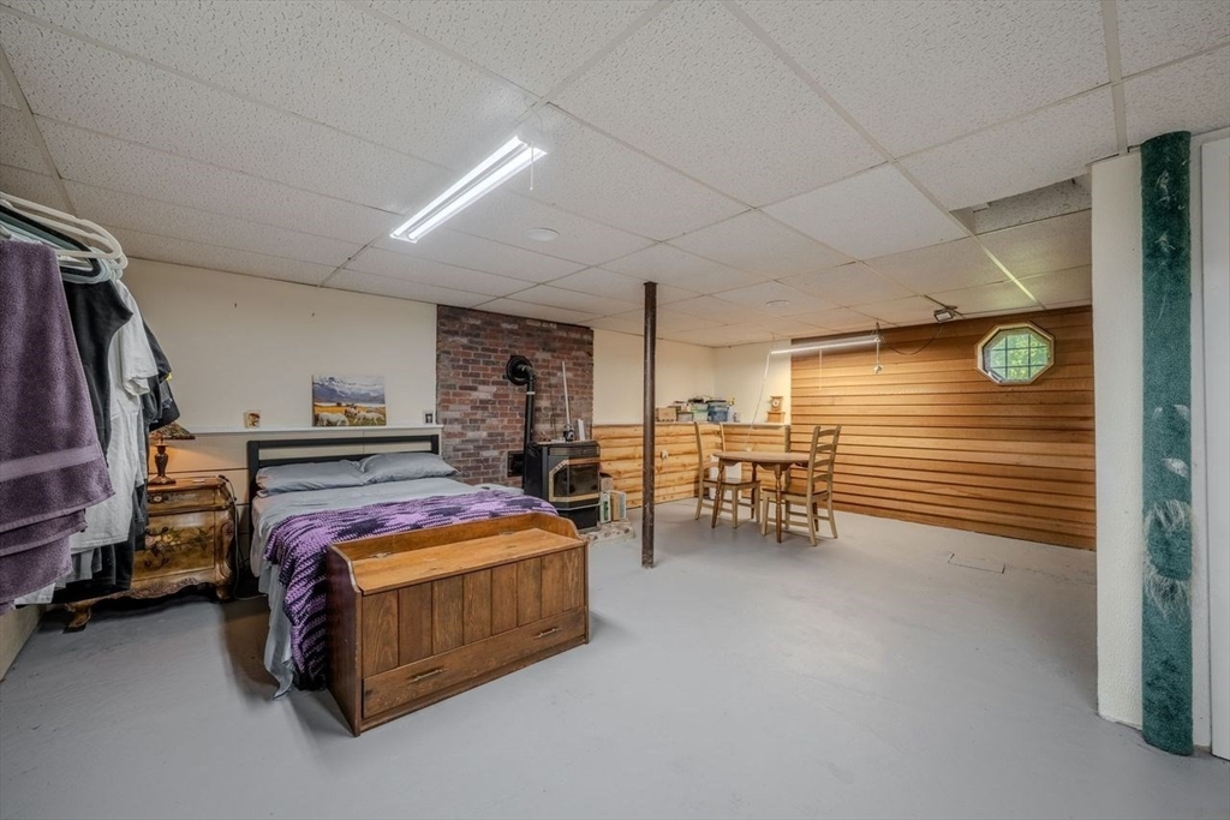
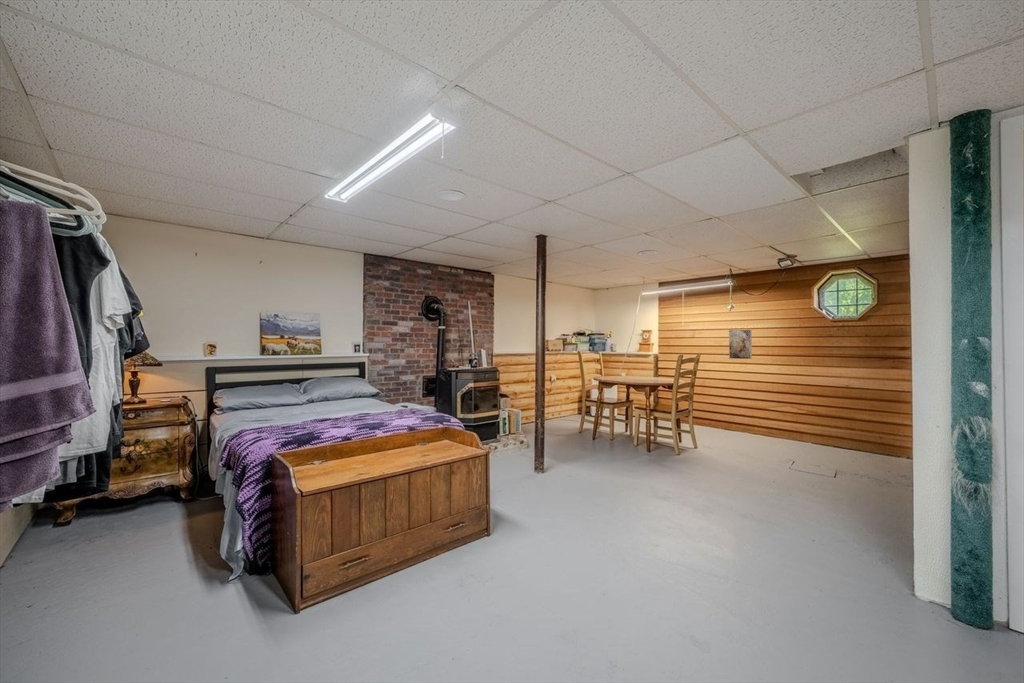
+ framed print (740, 344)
